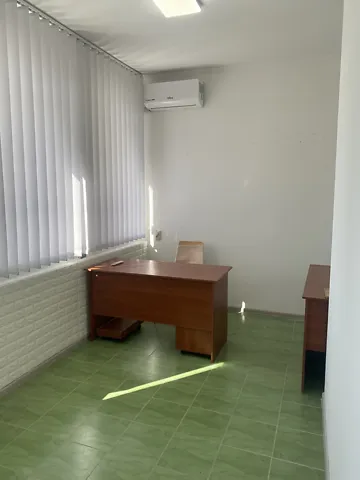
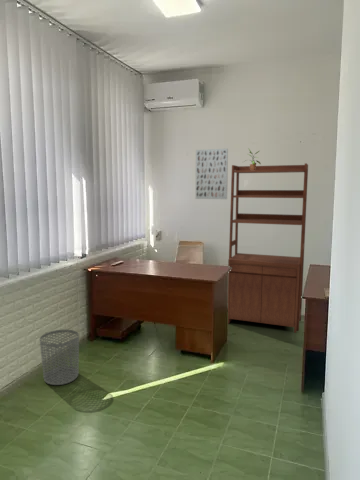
+ waste bin (60, 357)
+ wall art (211, 174)
+ potted plant (253, 158)
+ bookshelf (266, 255)
